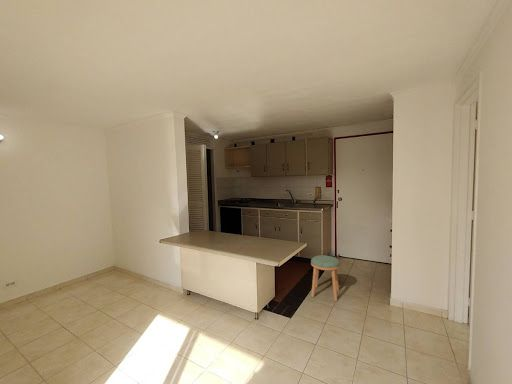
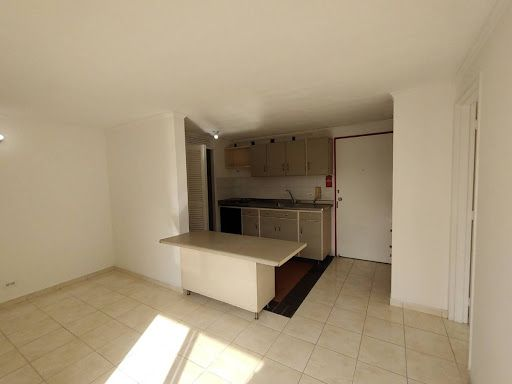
- stool (325, 269)
